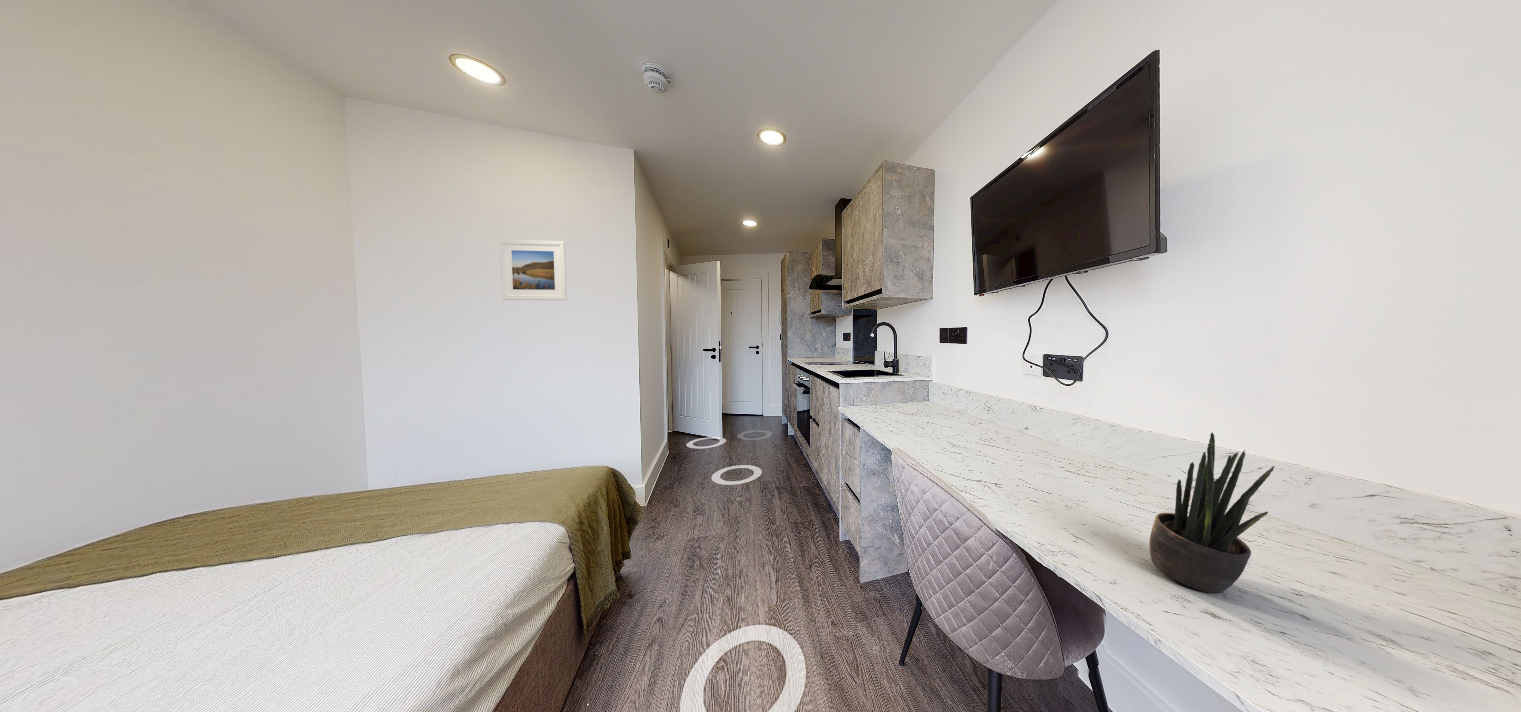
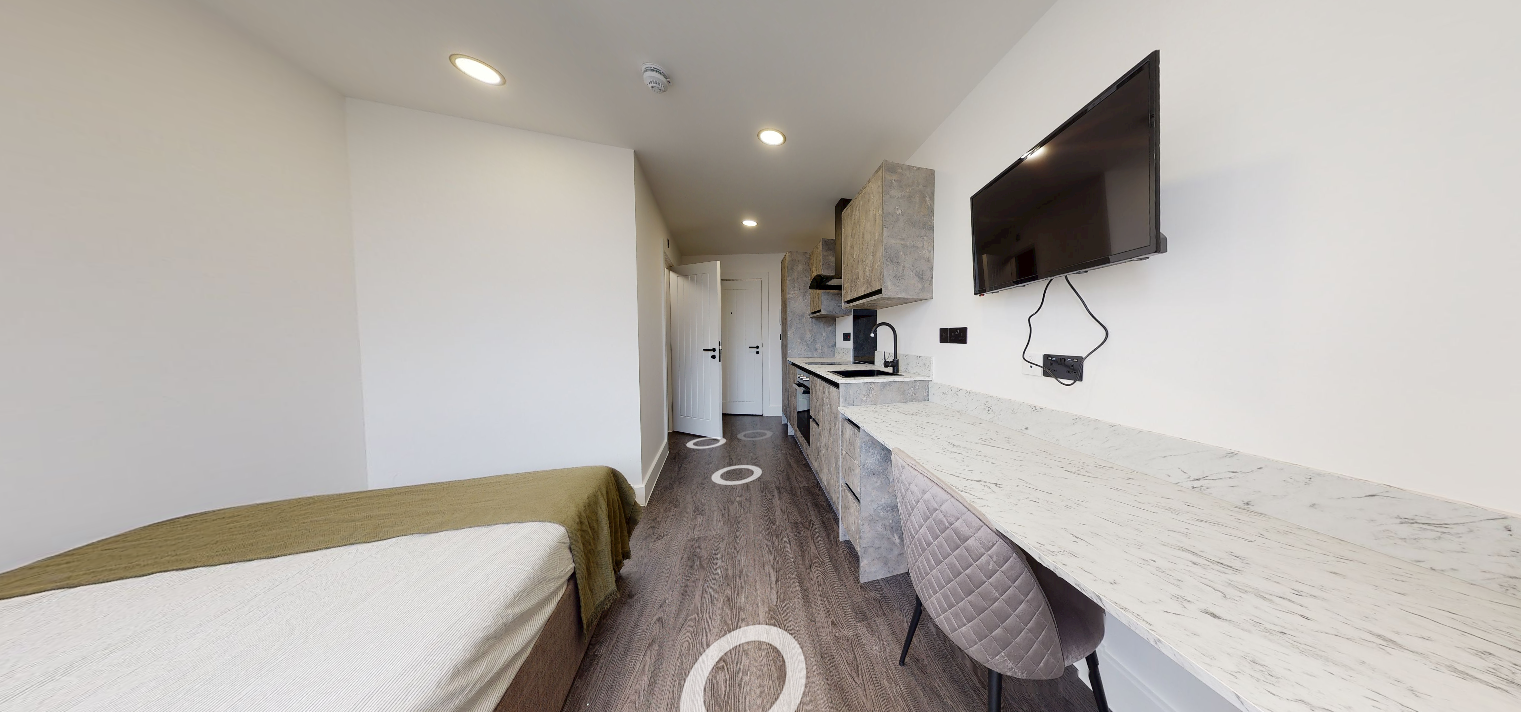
- potted plant (1208, 510)
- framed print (533, 270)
